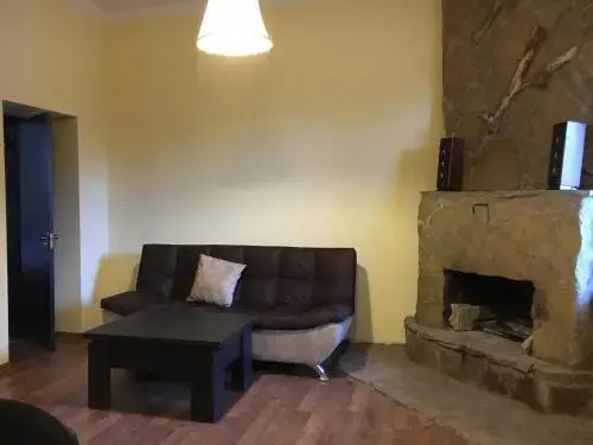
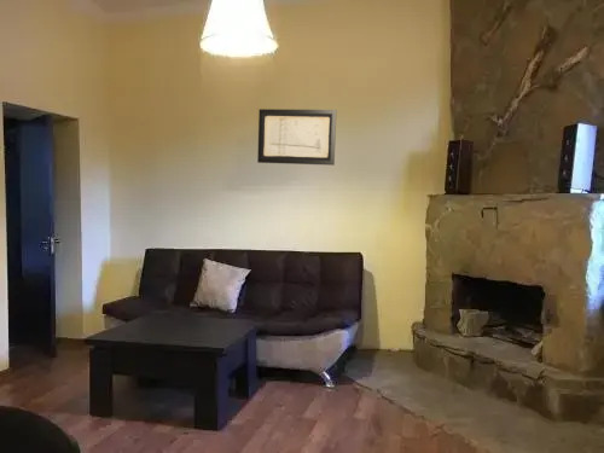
+ wall art (296, 137)
